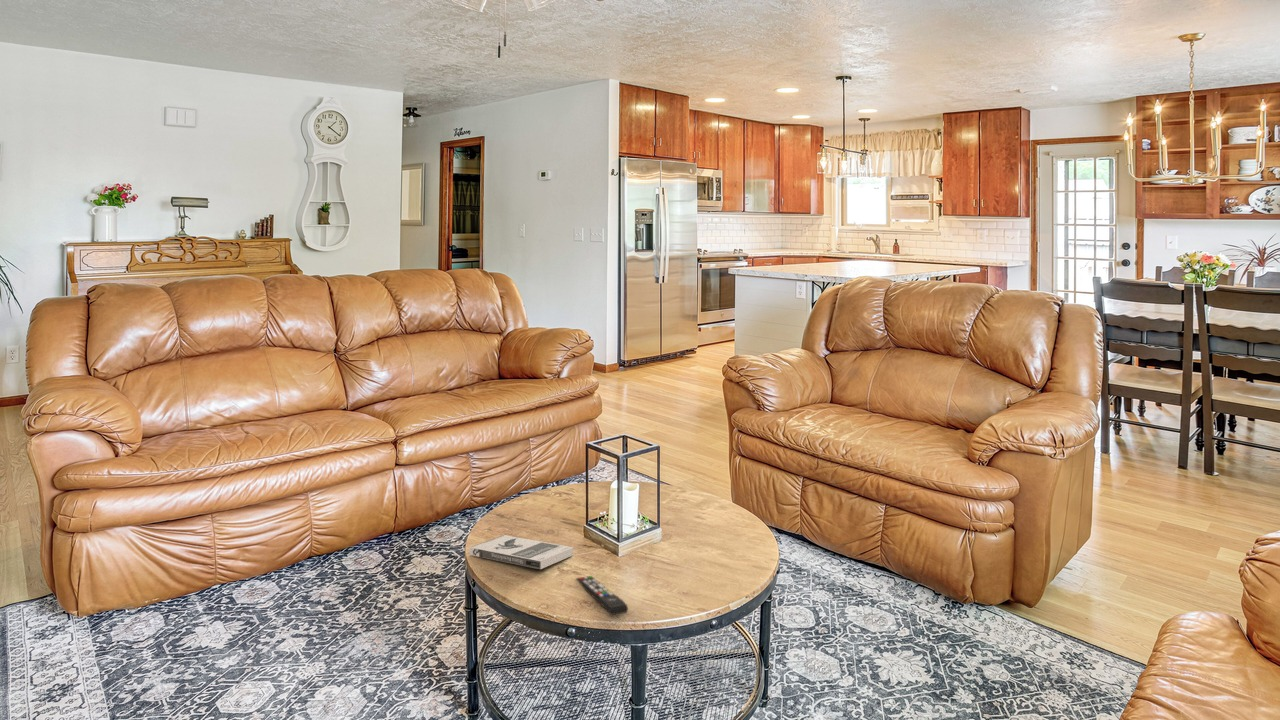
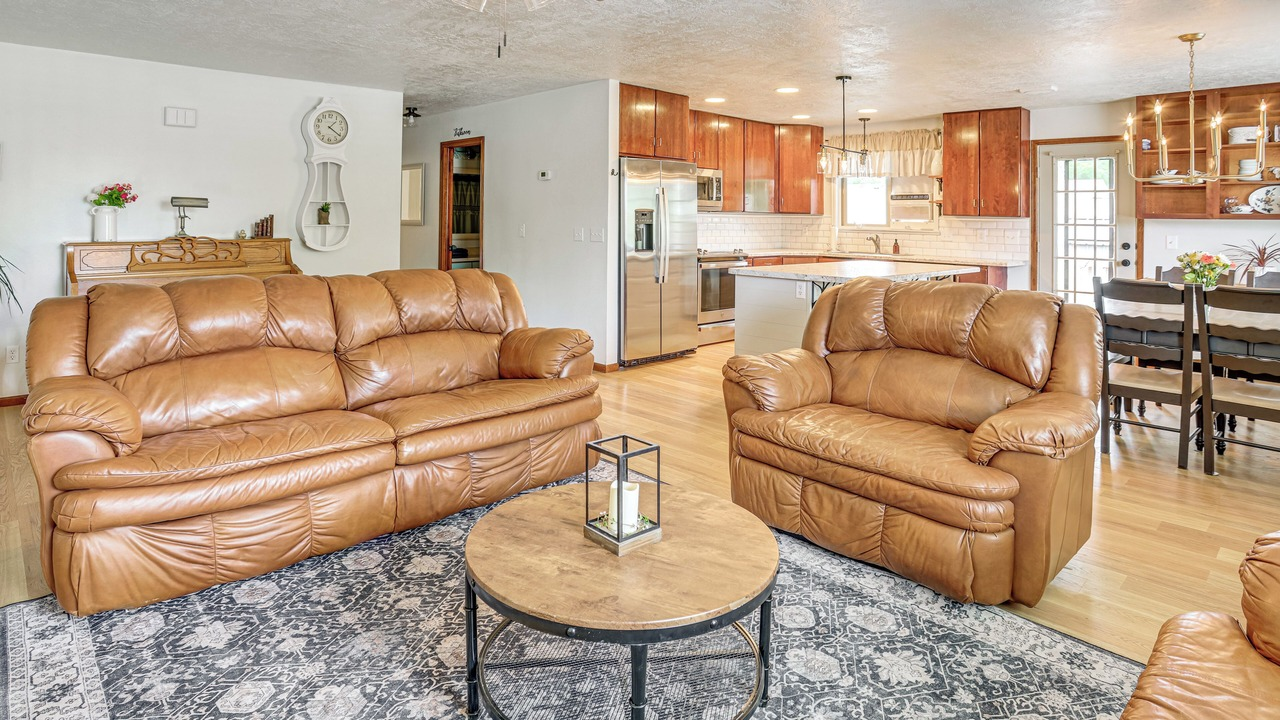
- book (521, 551)
- remote control (600, 593)
